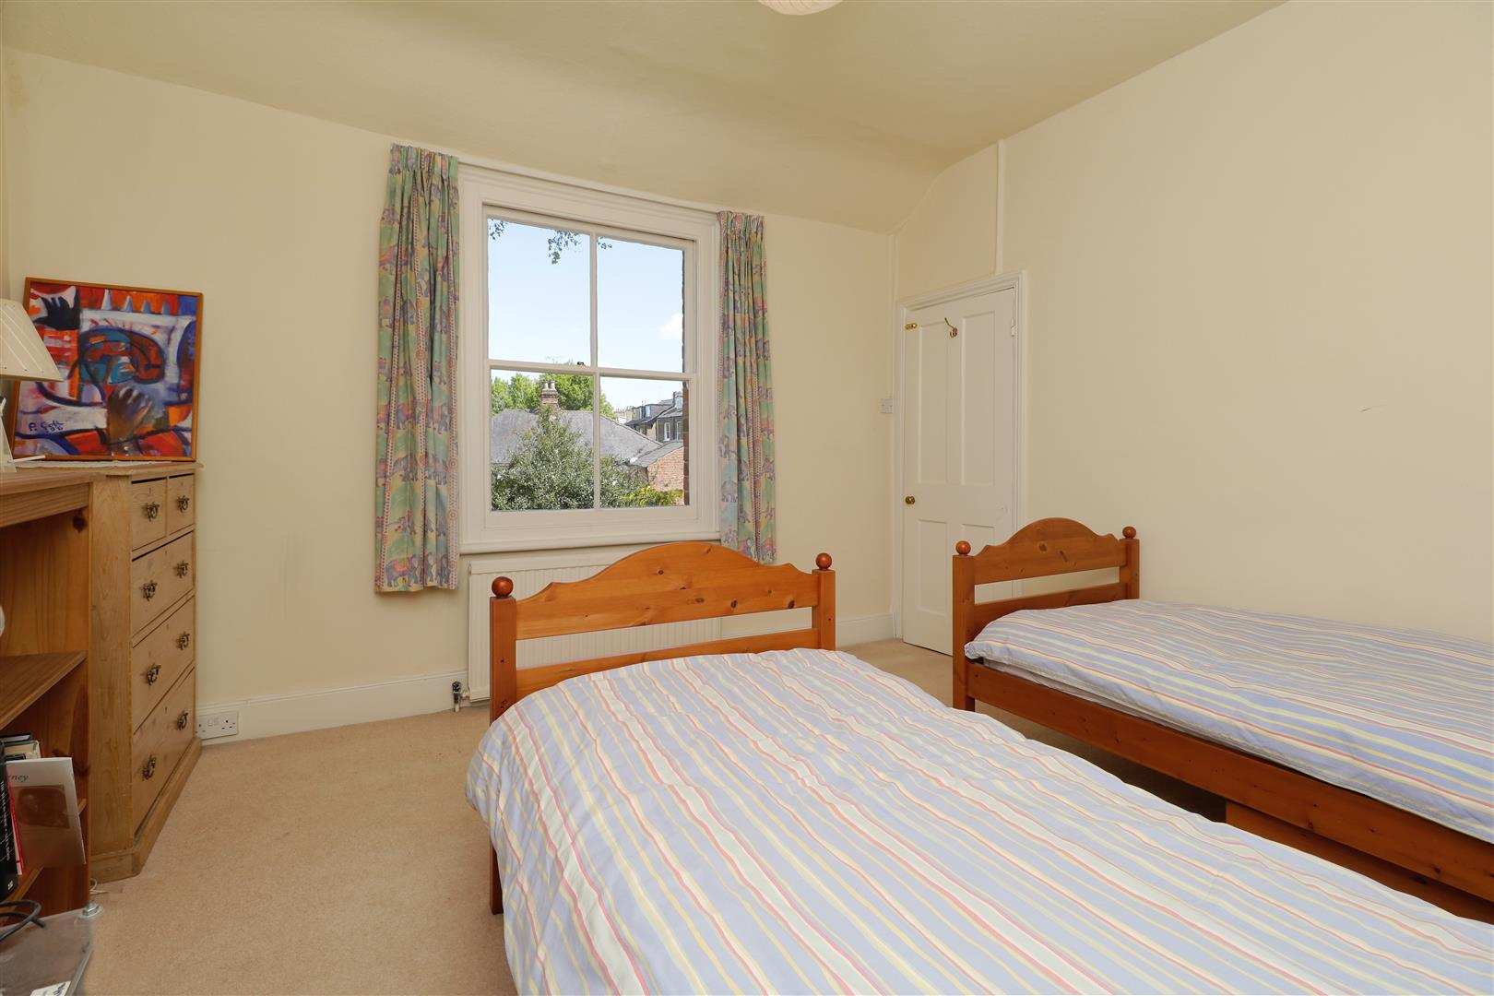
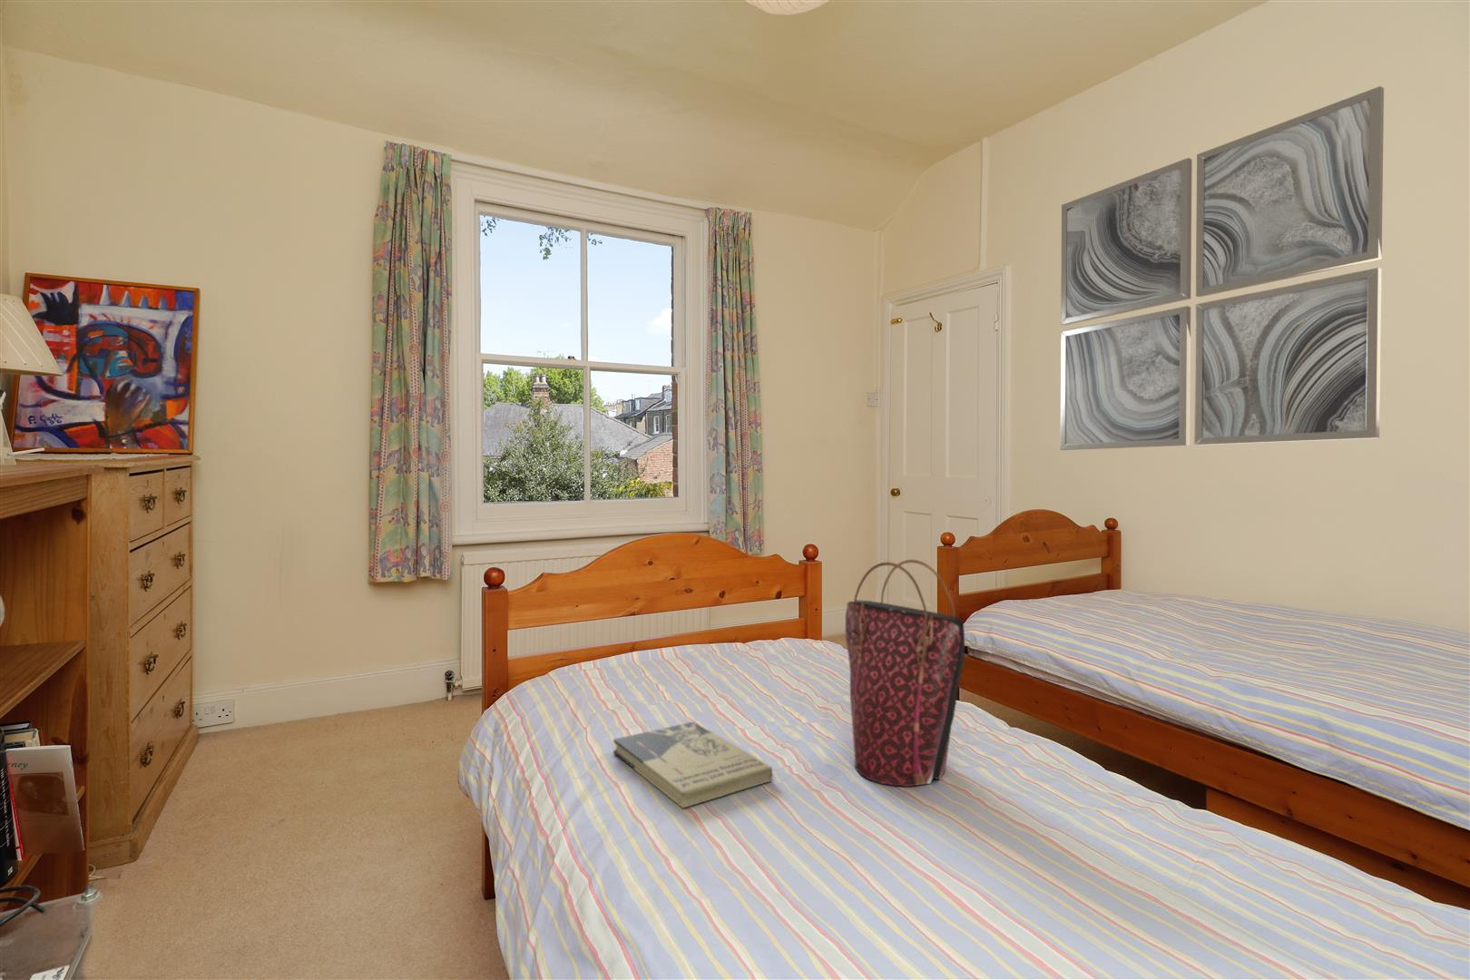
+ wall art (1190, 299)
+ handbag (900, 664)
+ book (689, 759)
